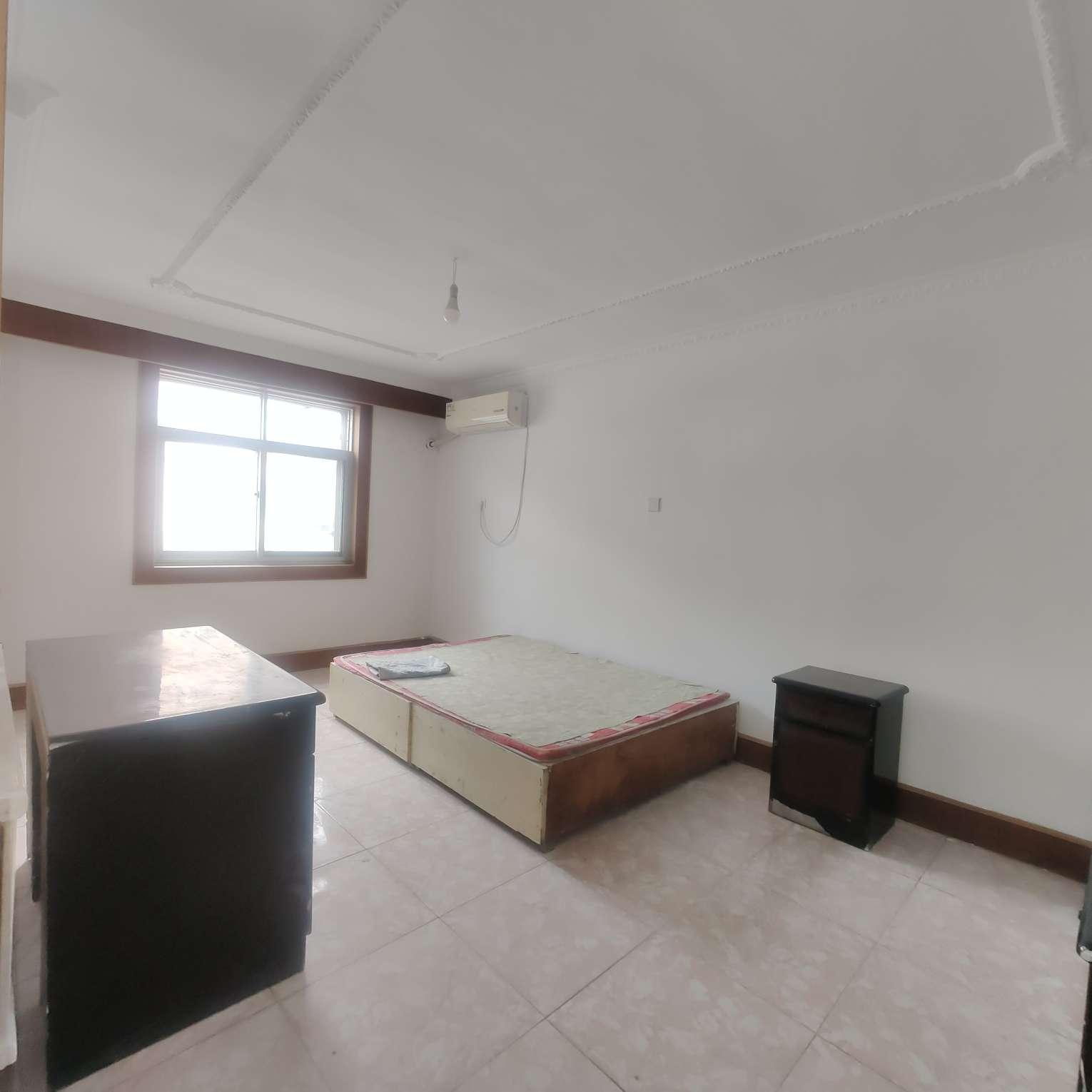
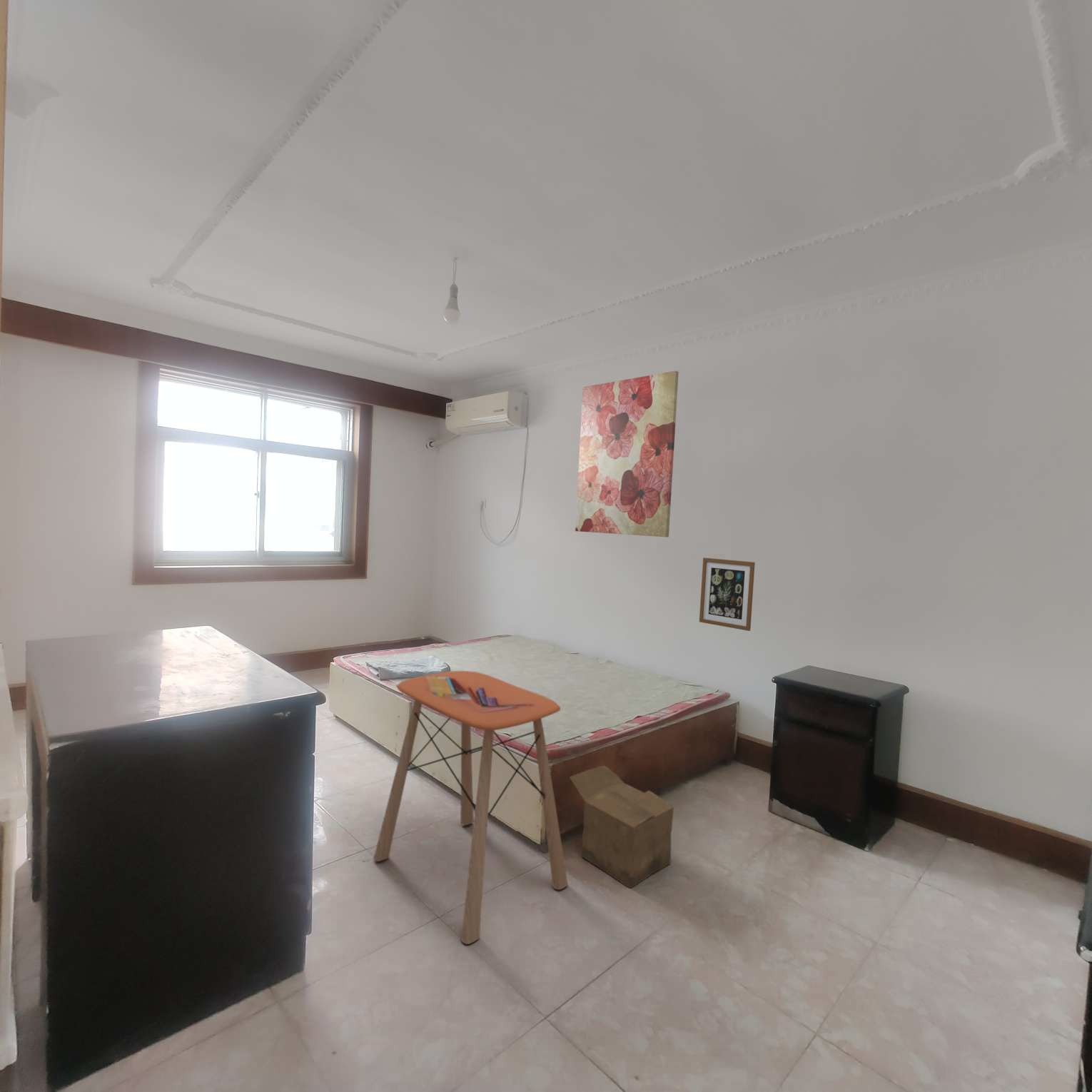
+ wall art (623, 457)
+ wall art (726, 593)
+ side table (472, 782)
+ cardboard box (617, 817)
